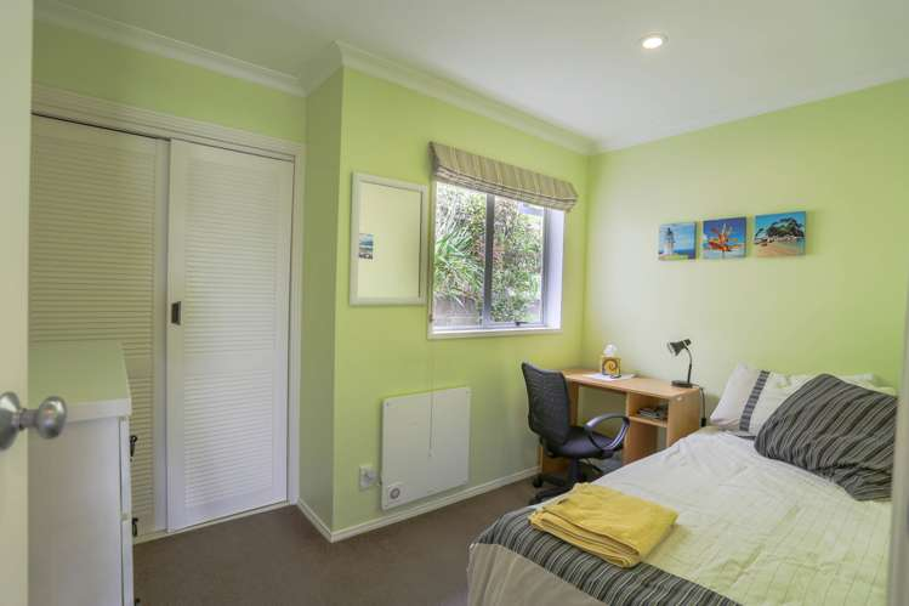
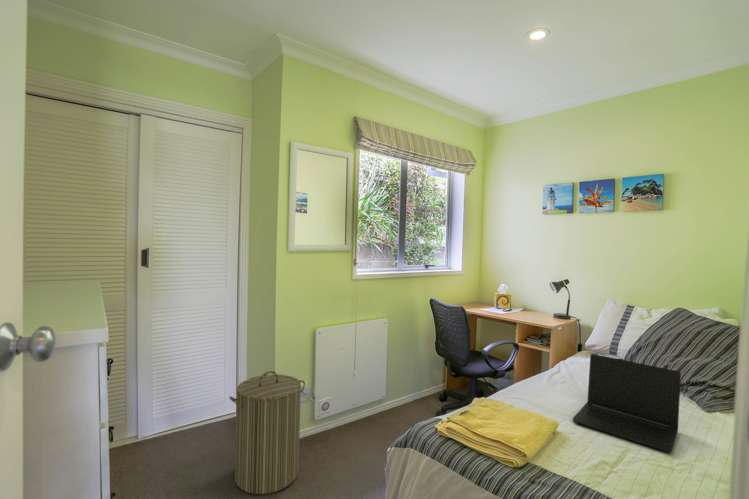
+ laptop (625, 397)
+ laundry hamper (268, 422)
